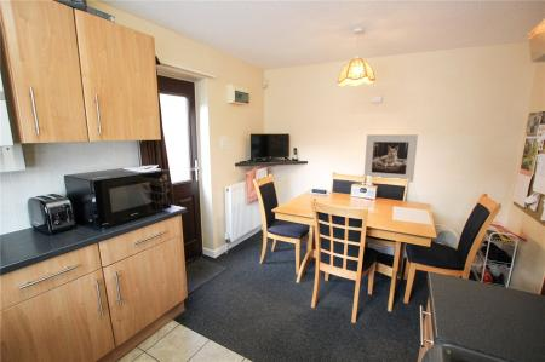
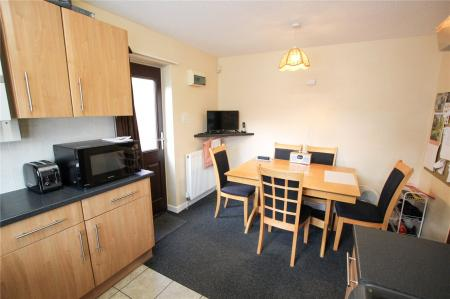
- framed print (389, 157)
